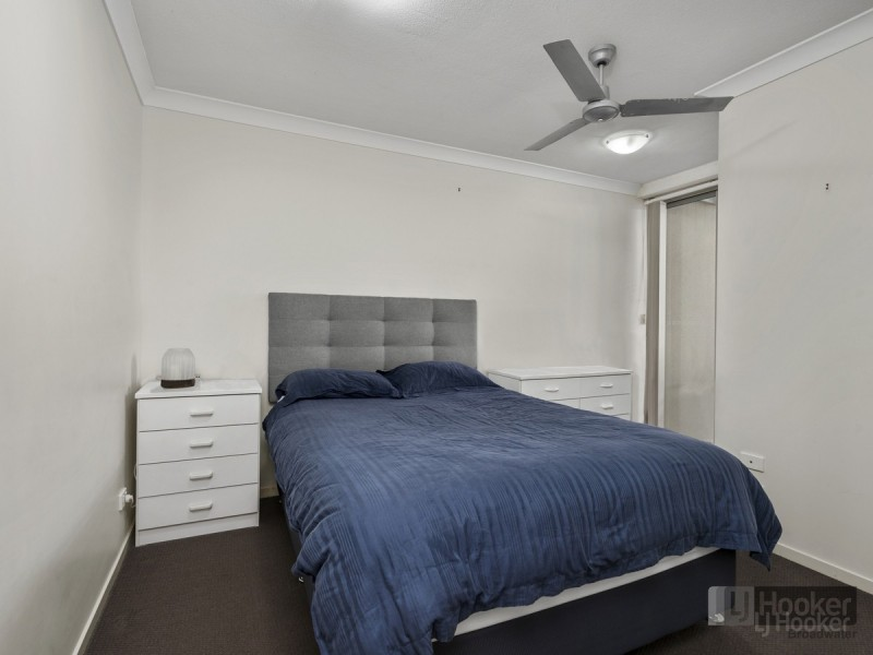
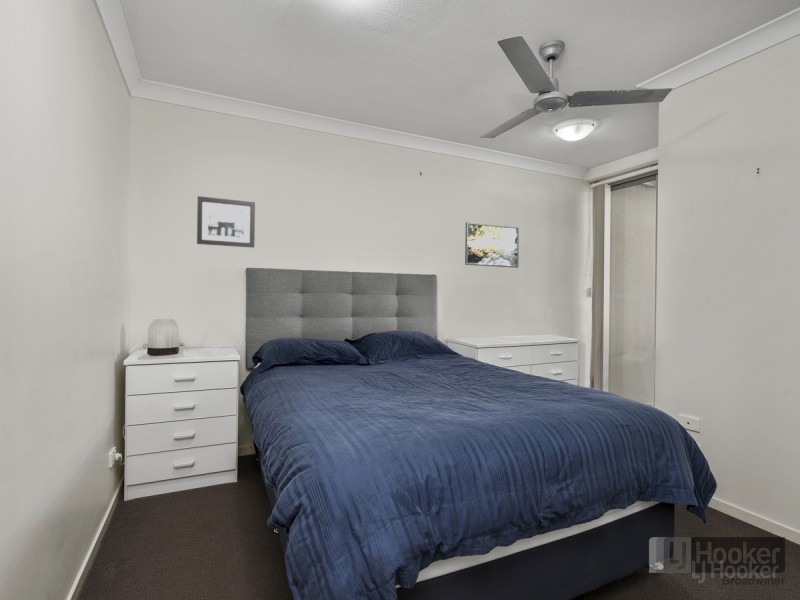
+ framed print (492, 245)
+ wall art (226, 222)
